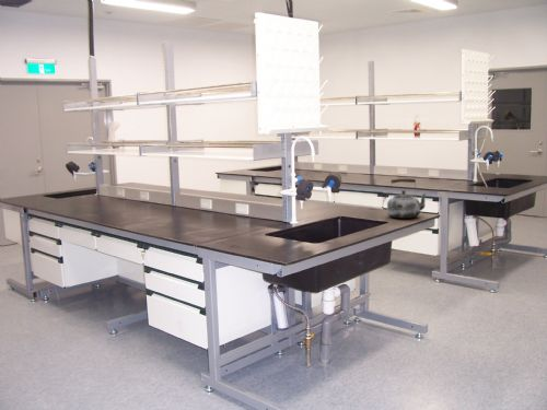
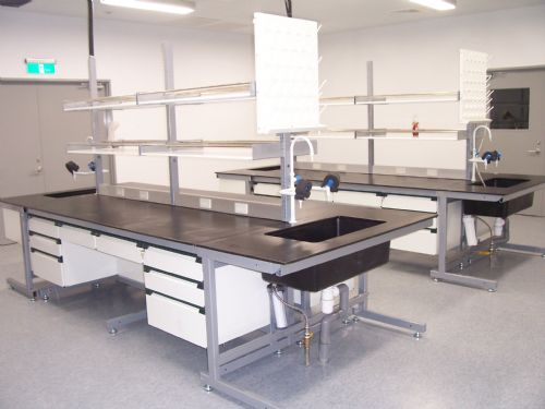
- kettle (407, 197)
